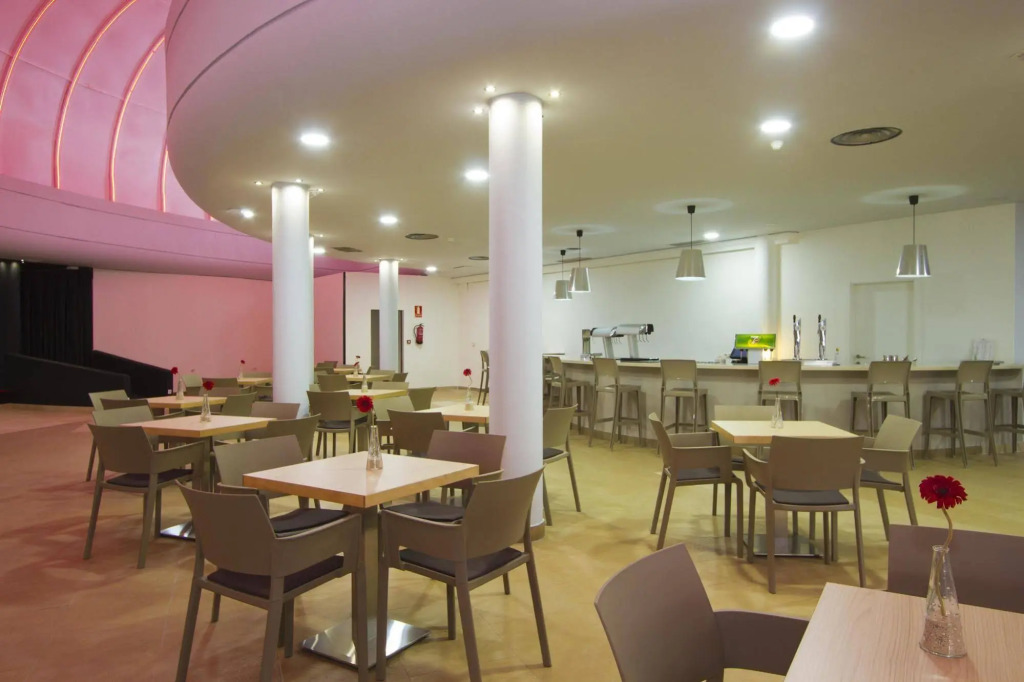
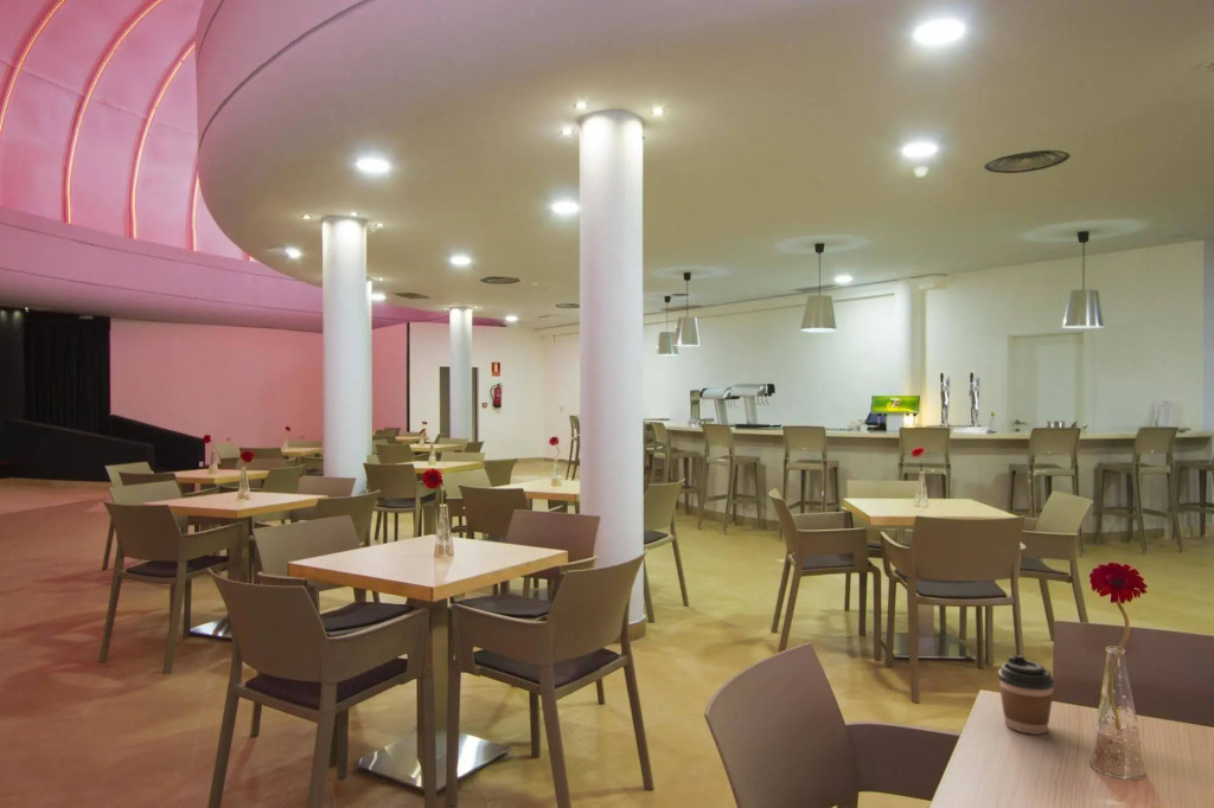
+ coffee cup (1025, 693)
